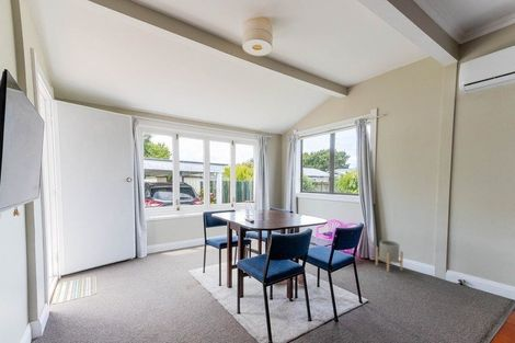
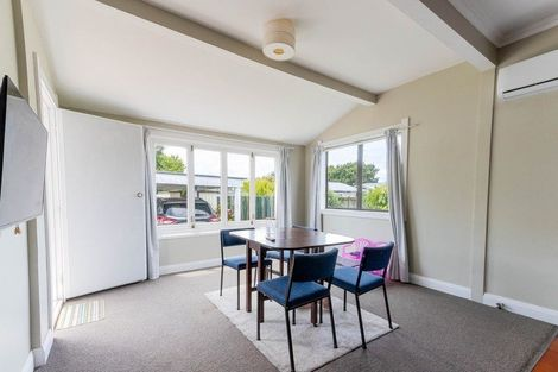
- planter (389, 254)
